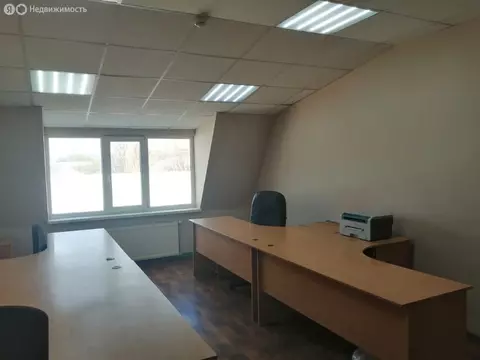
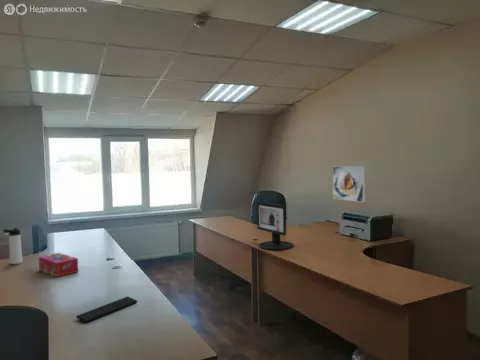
+ thermos bottle (12, 246)
+ computer monitor (274, 224)
+ keyboard (108, 308)
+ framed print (348, 183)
+ tissue box (58, 264)
